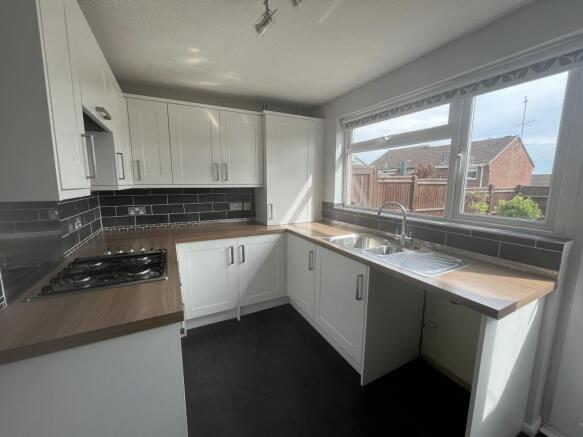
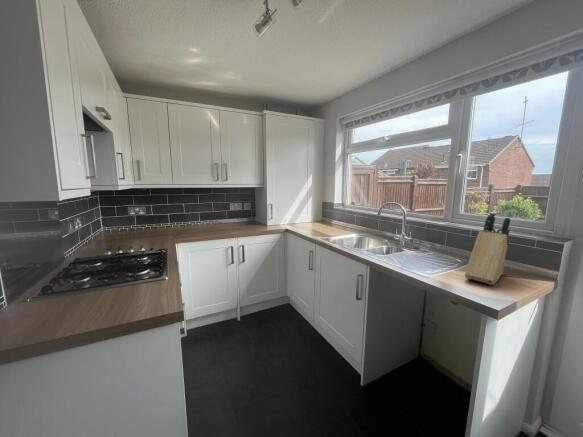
+ knife block (490, 245)
